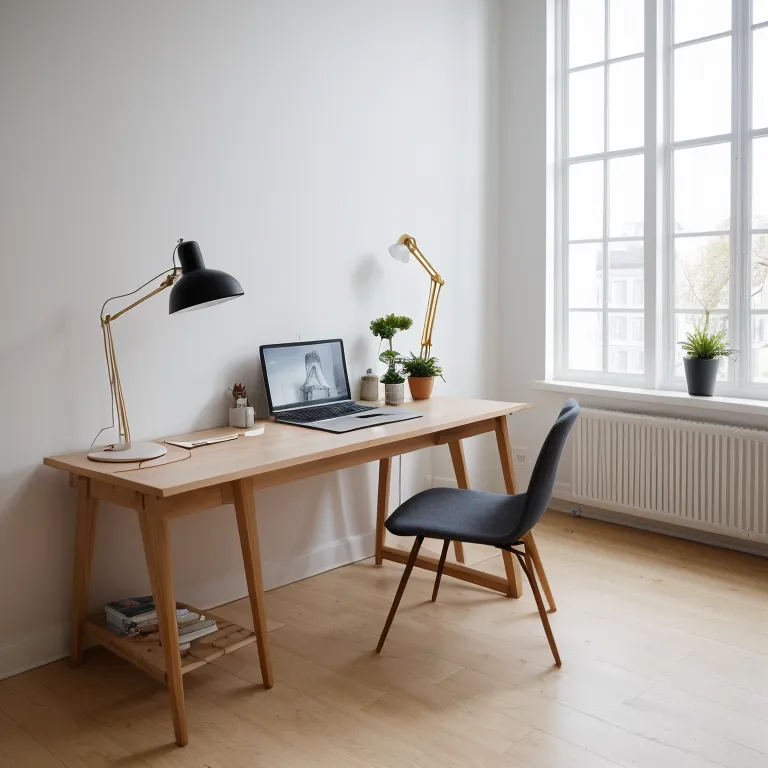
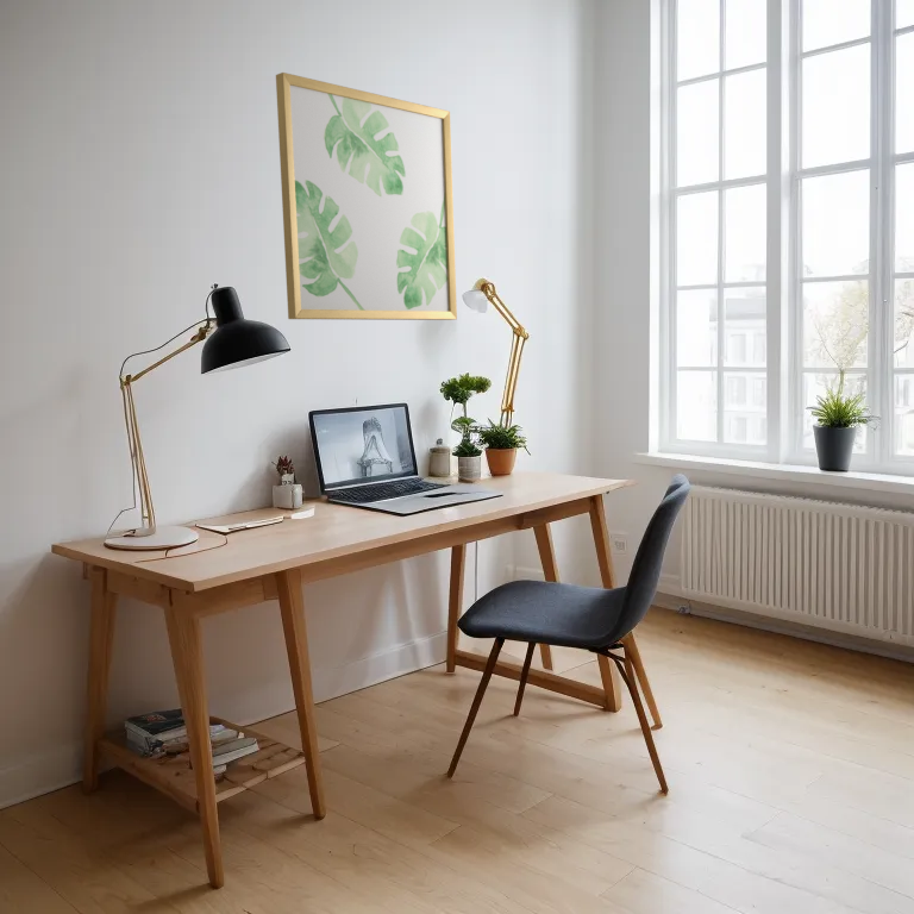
+ wall art (374, 208)
